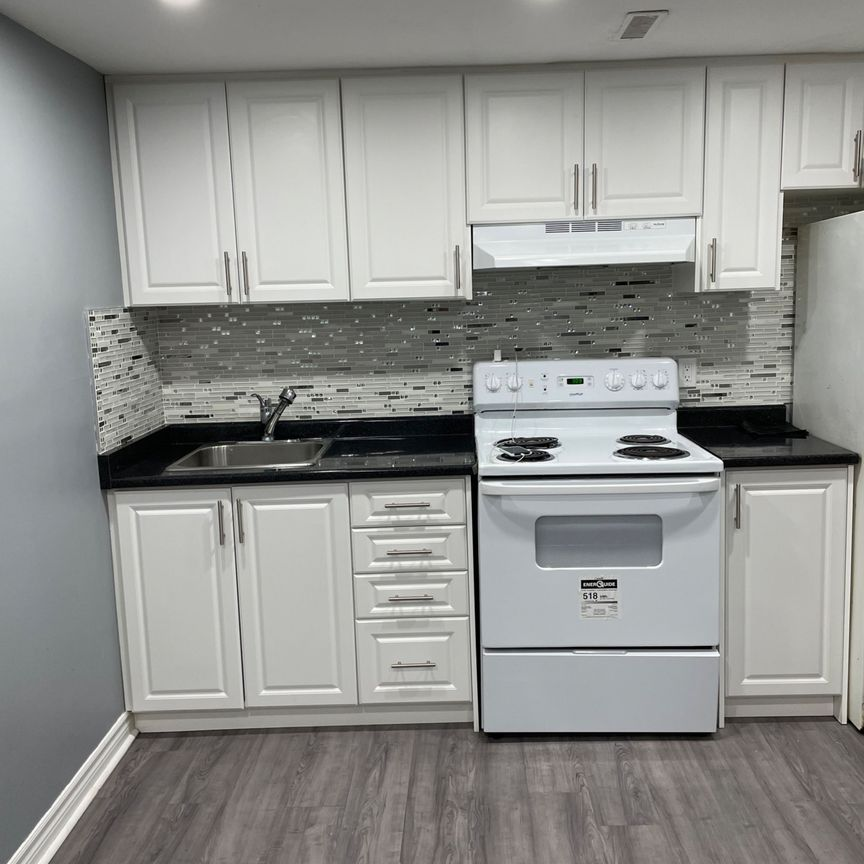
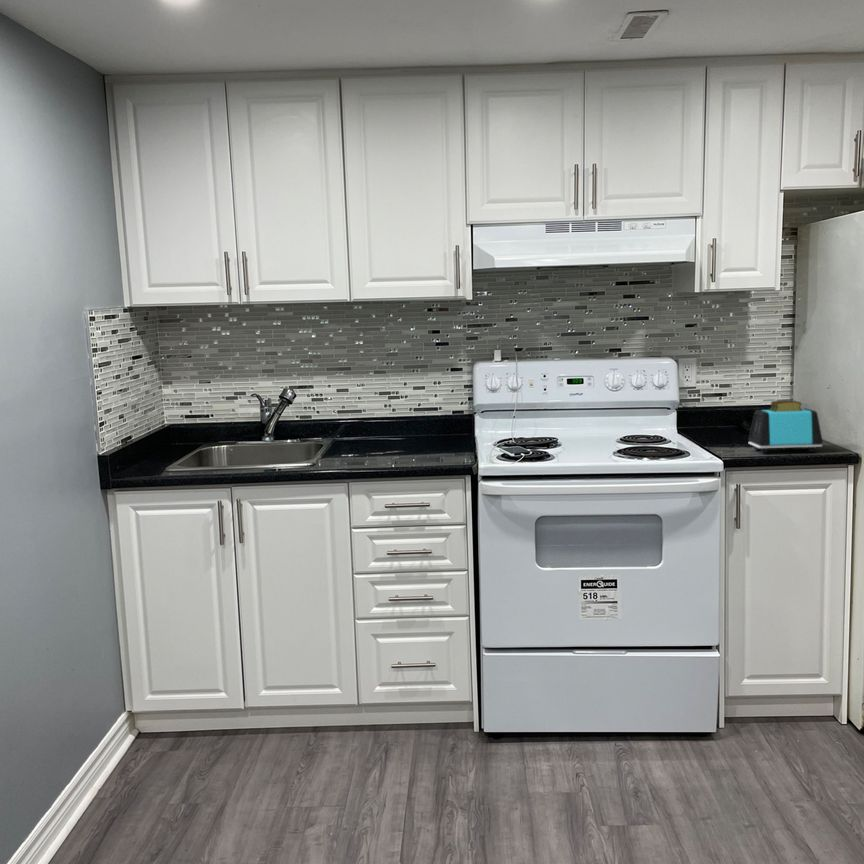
+ toaster (785, 425)
